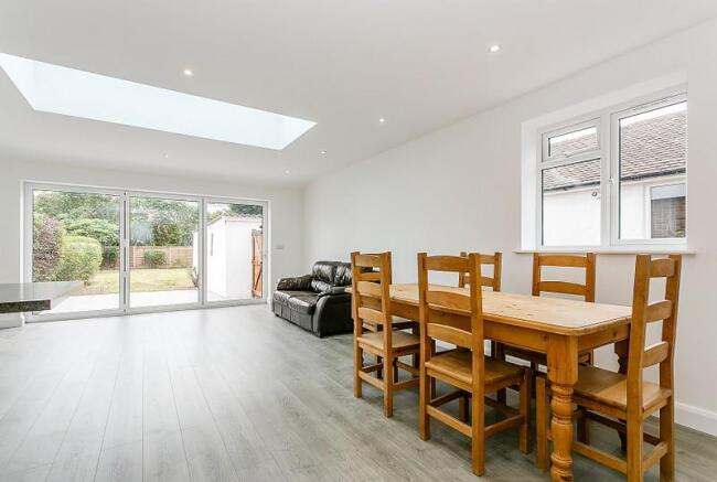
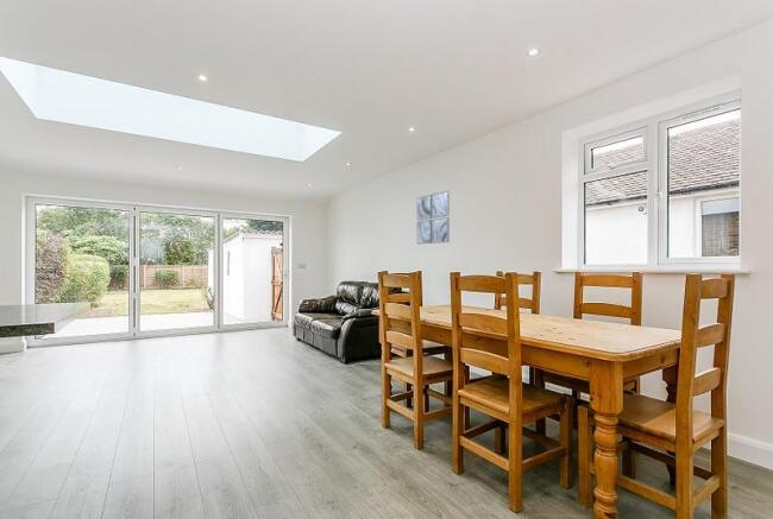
+ wall art (432, 217)
